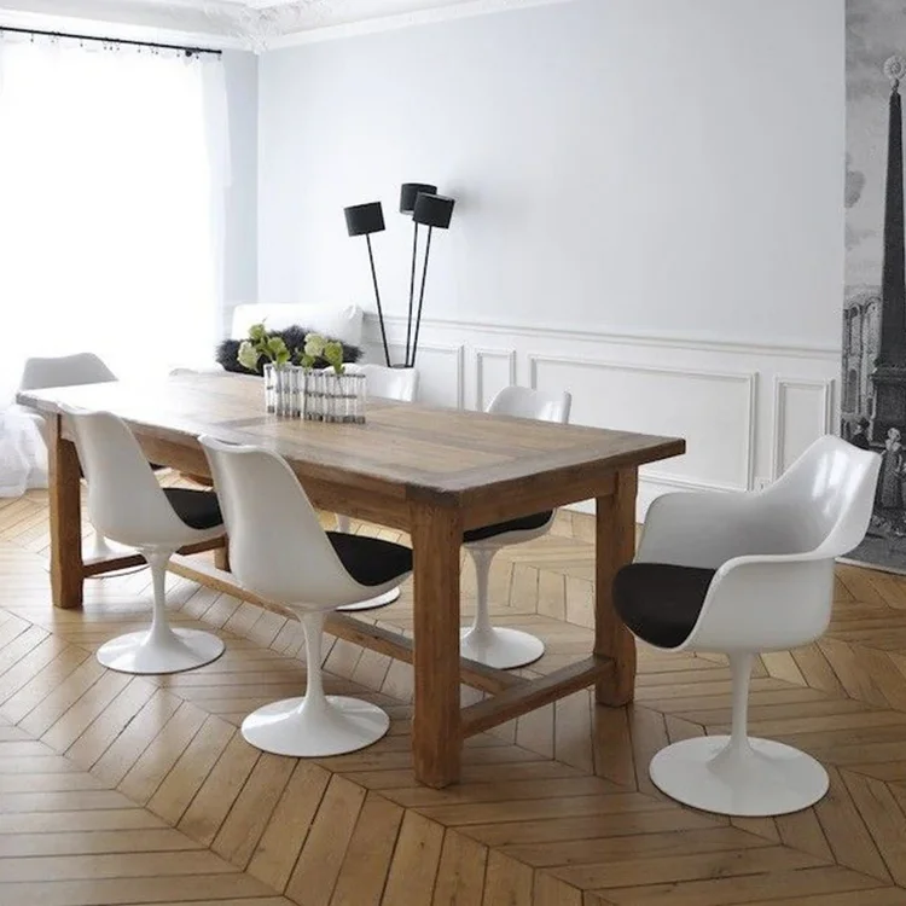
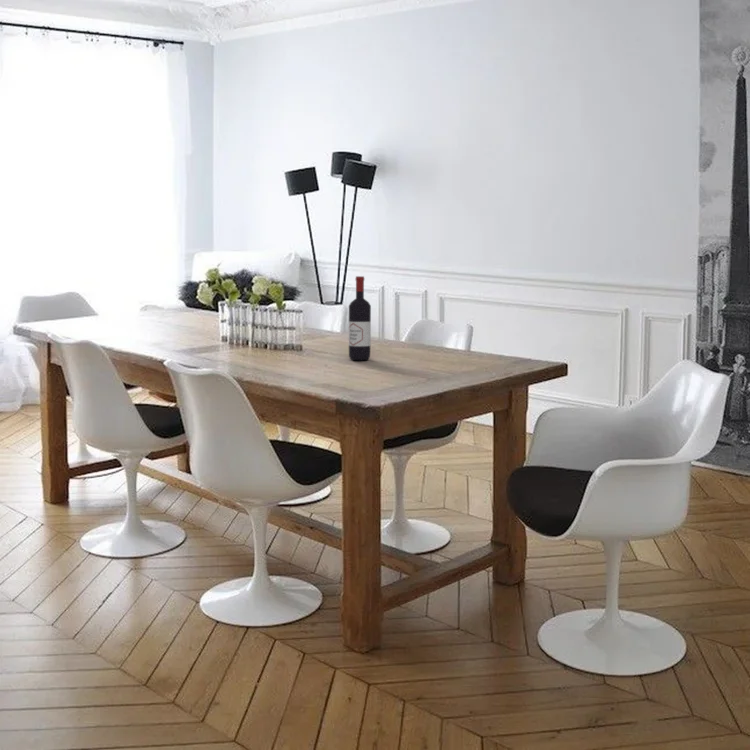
+ wine bottle (359, 318)
